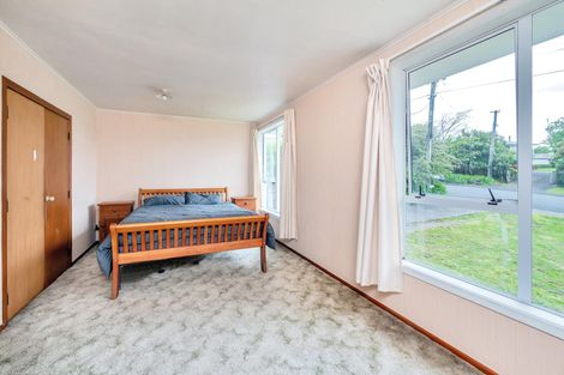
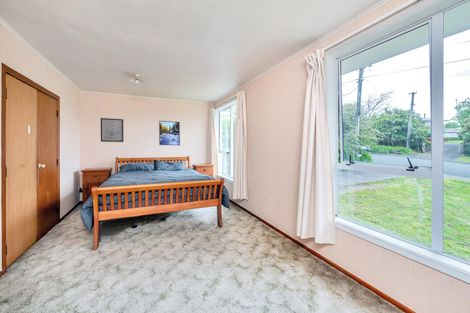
+ wall art (112, 130)
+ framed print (169, 133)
